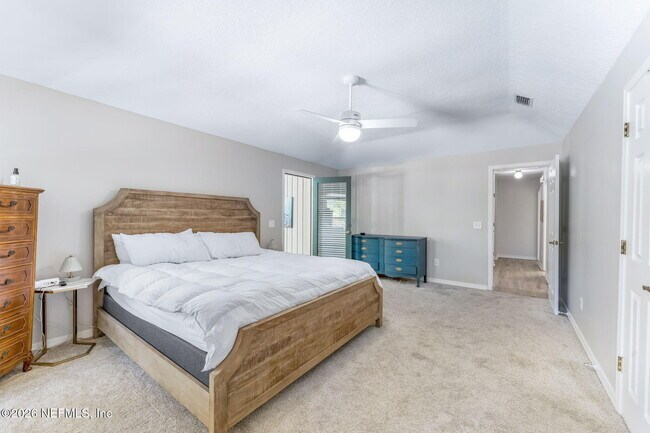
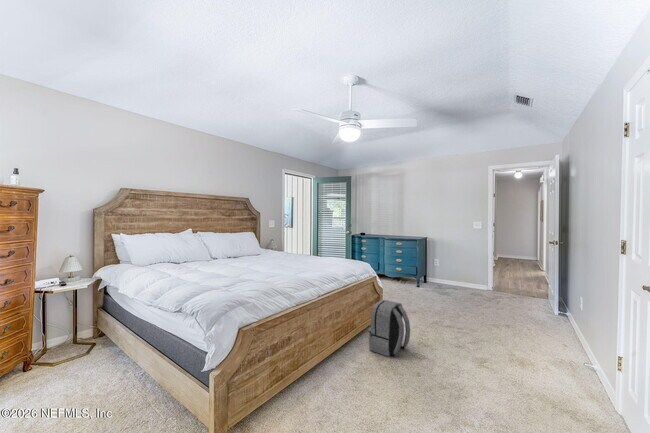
+ backpack (389, 325)
